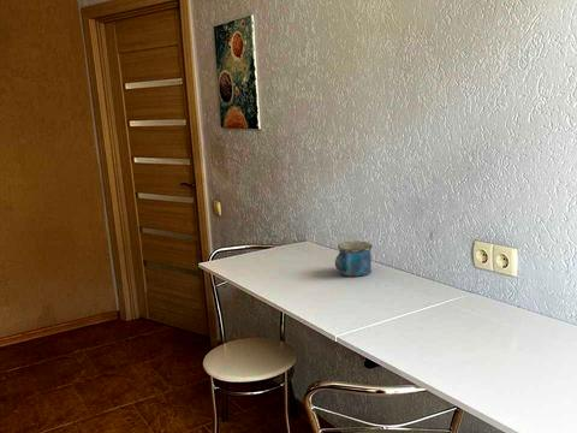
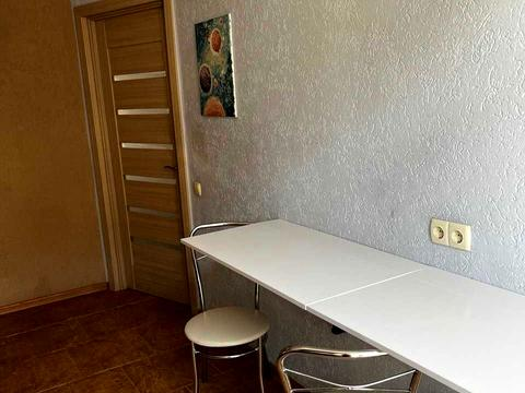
- mug (352, 259)
